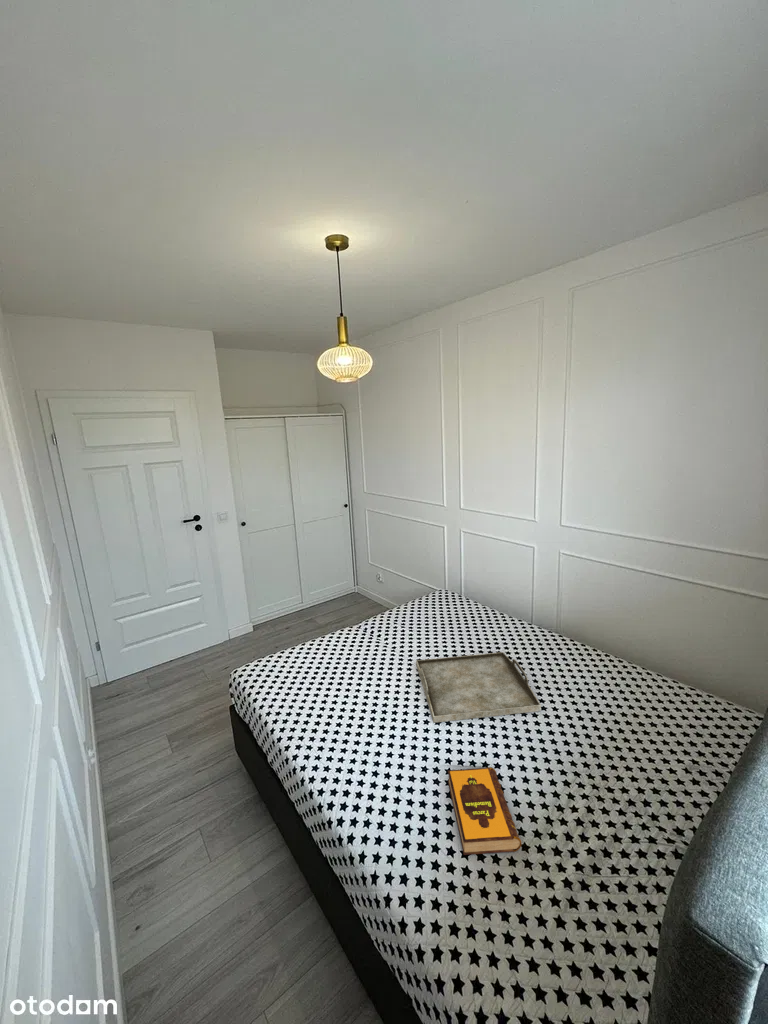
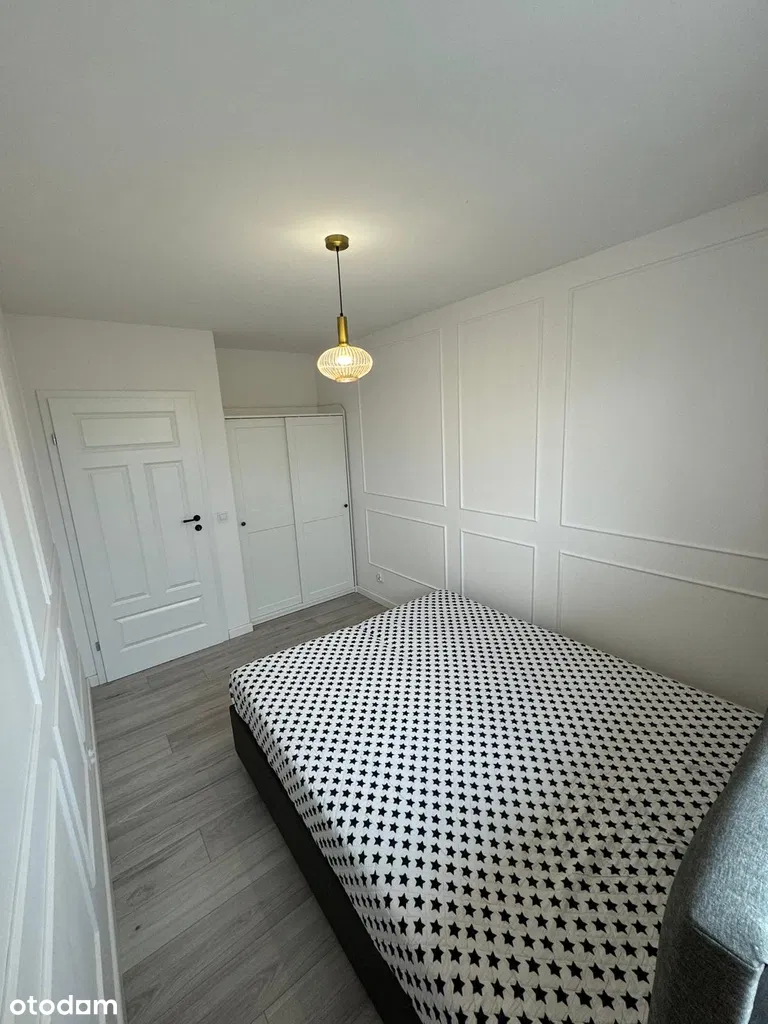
- serving tray (472, 678)
- hardback book (481, 807)
